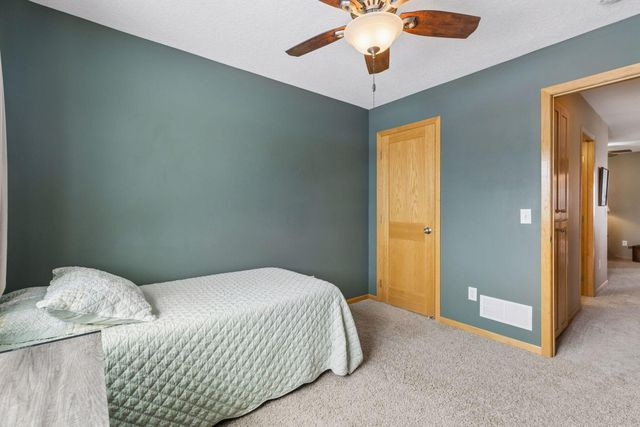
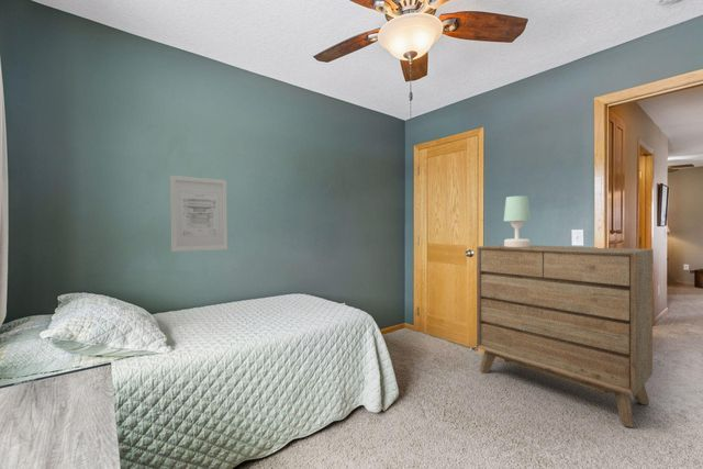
+ table lamp (516, 221)
+ dresser (555, 316)
+ wall art (200, 214)
